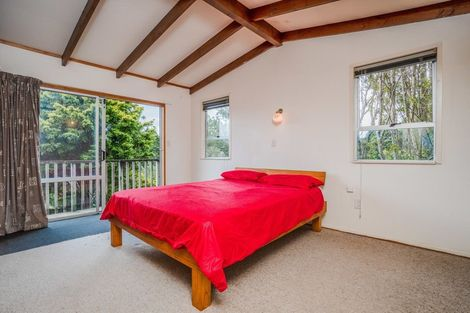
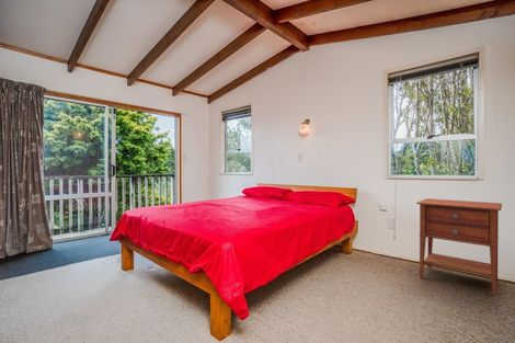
+ nightstand (458, 241)
